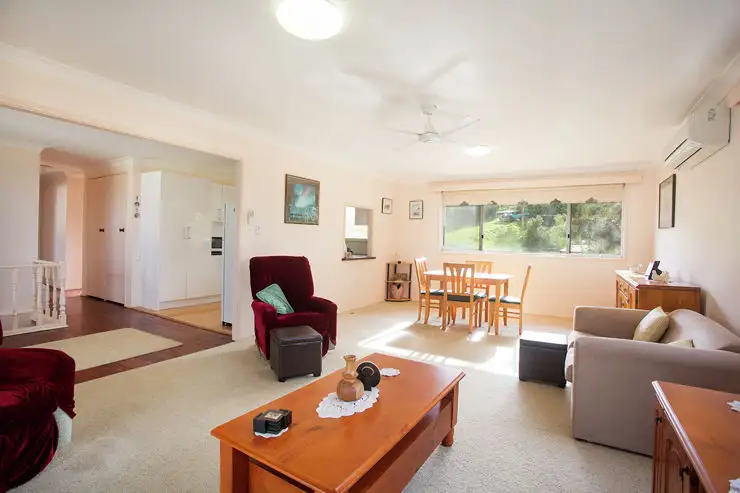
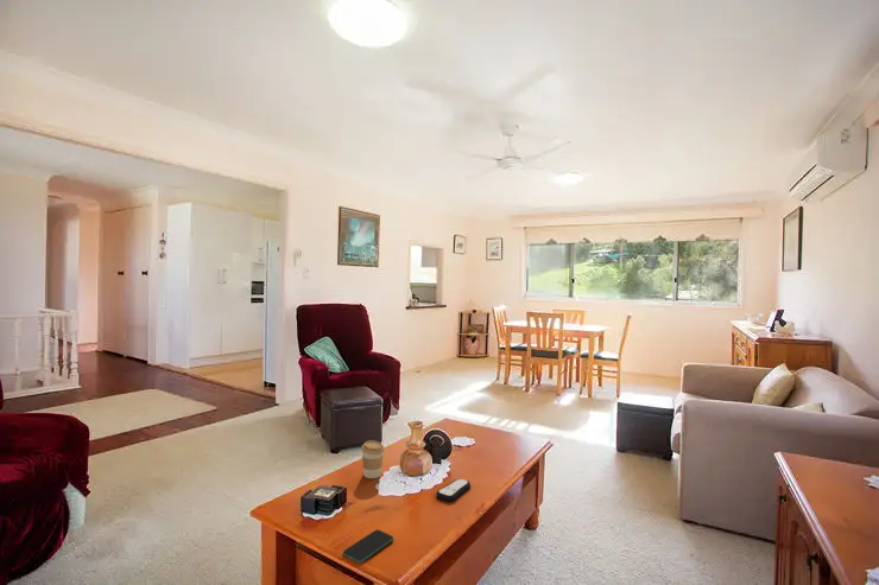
+ coffee cup (372, 458)
+ remote control (454, 489)
+ smartphone (368, 545)
